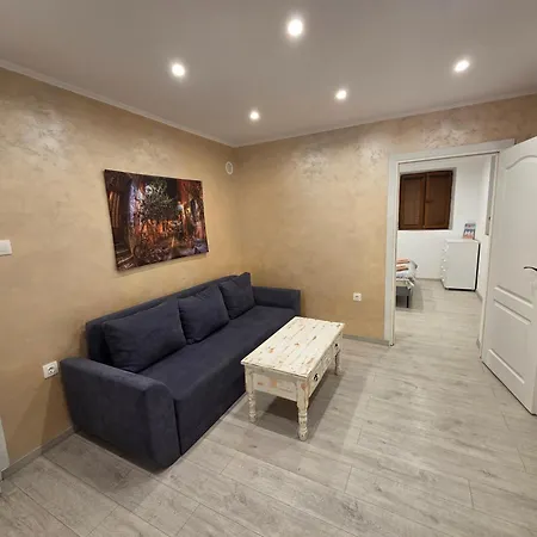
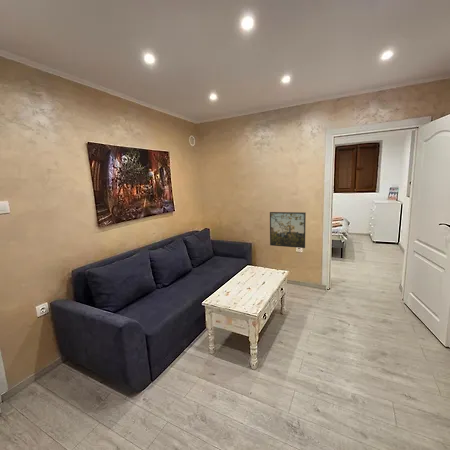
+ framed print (287, 229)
